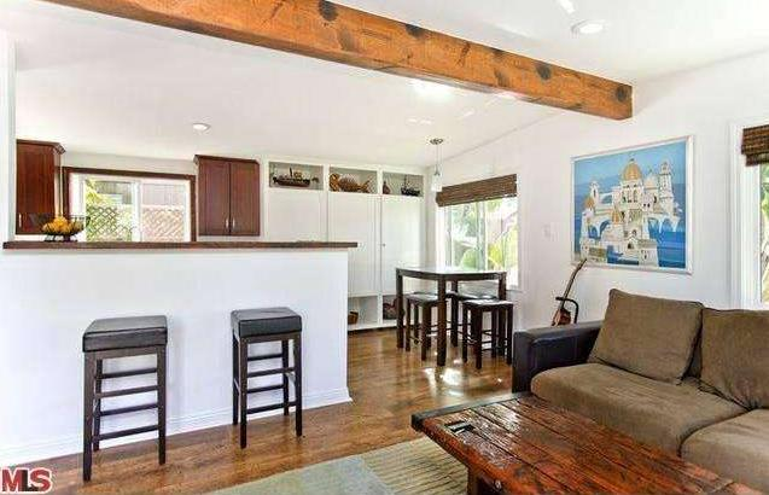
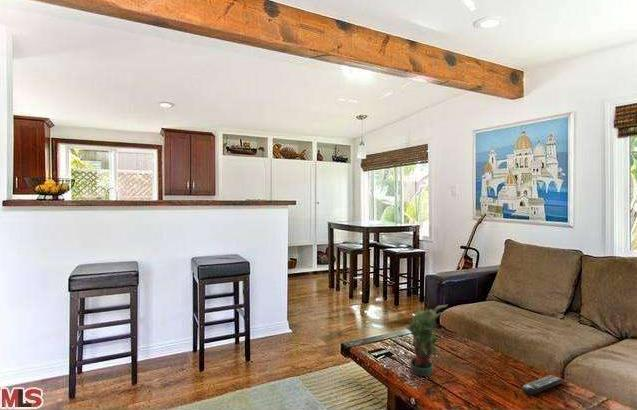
+ potted plant (427, 338)
+ remote control (543, 384)
